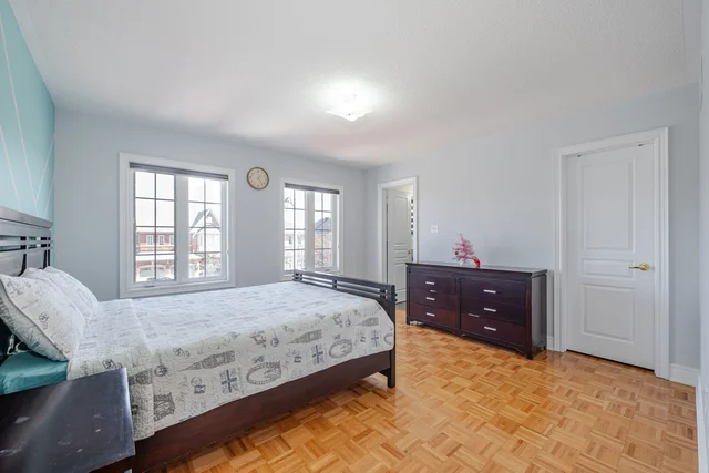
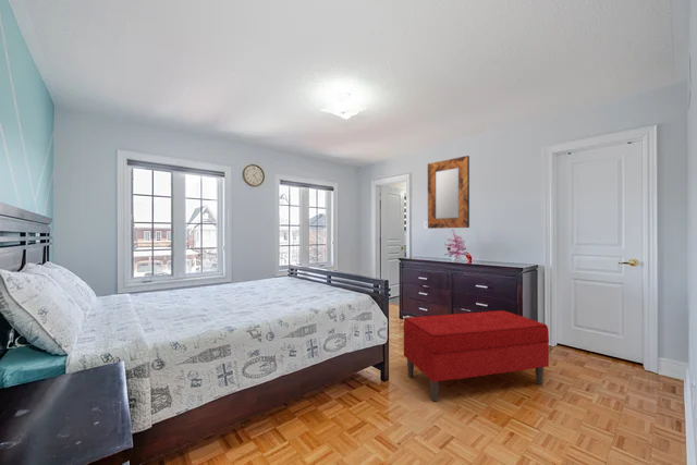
+ bench (473, 350)
+ home mirror (447, 194)
